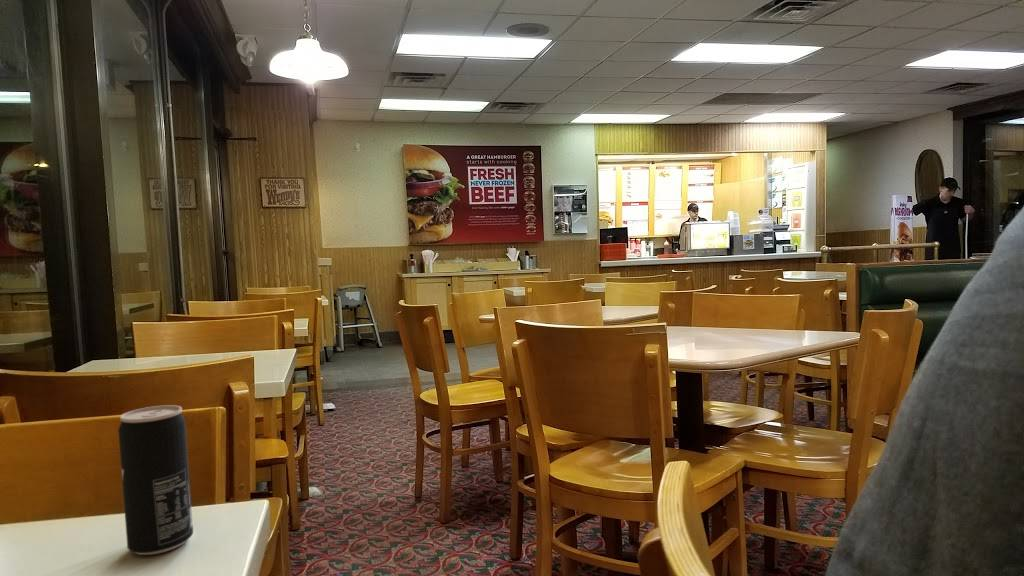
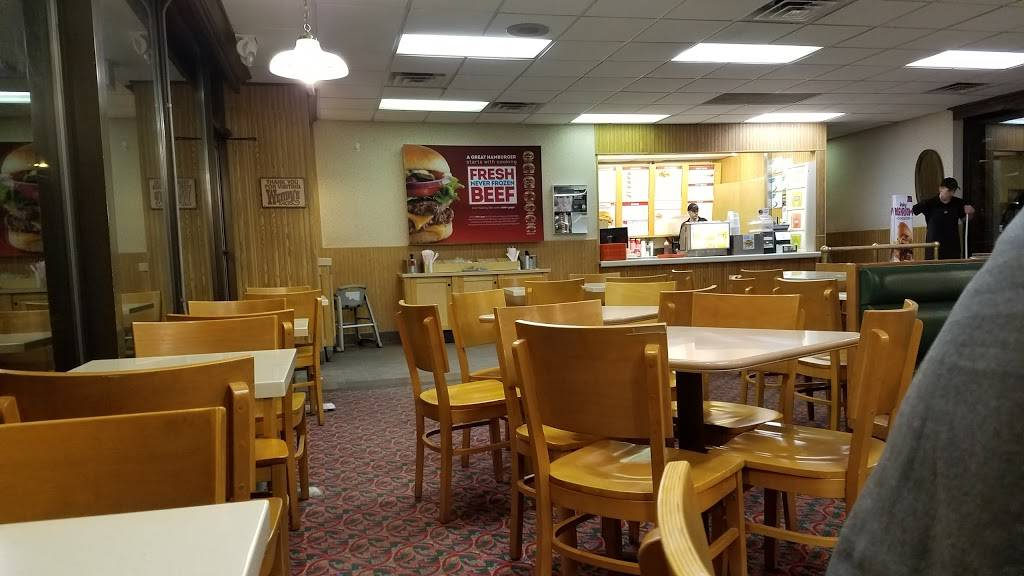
- beverage can (156, 477)
